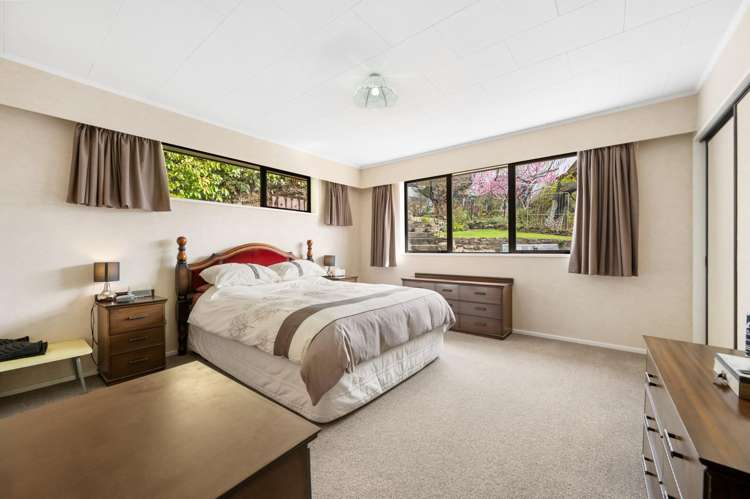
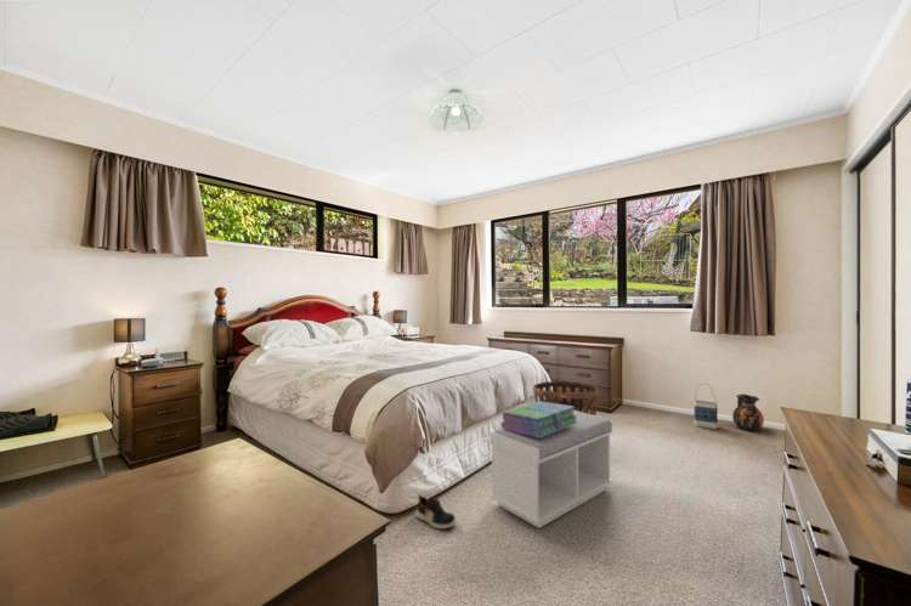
+ basket (573, 409)
+ stack of books (539, 419)
+ shoe (435, 510)
+ bag (705, 404)
+ bench (554, 459)
+ ceramic jug (747, 412)
